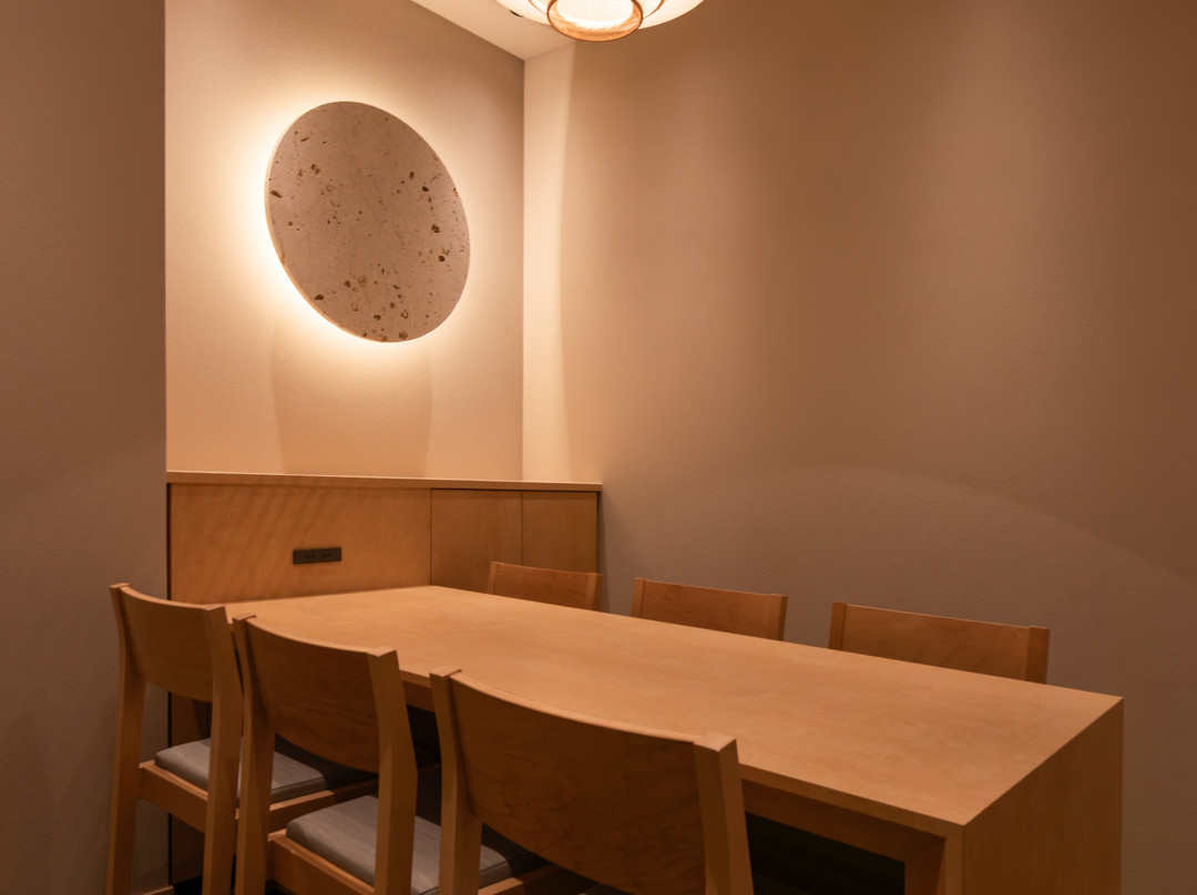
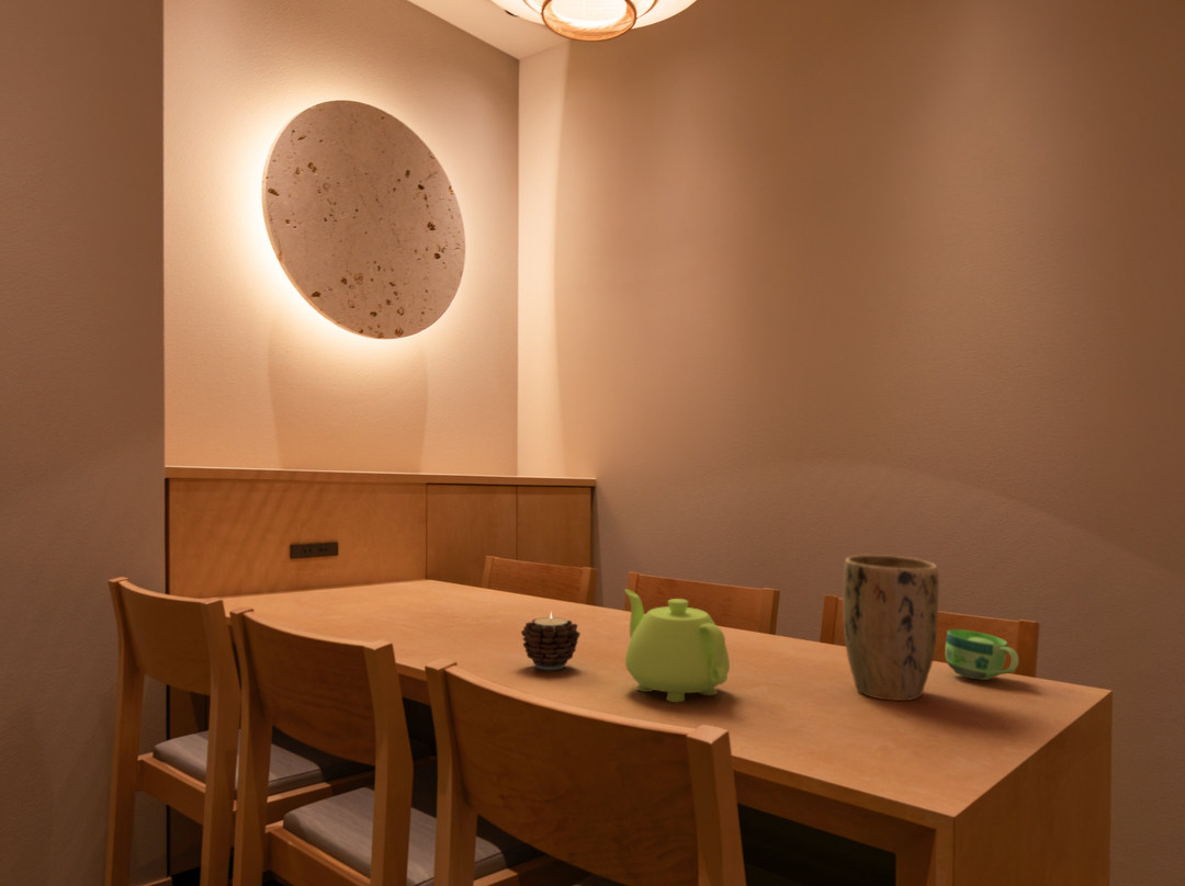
+ cup (984, 657)
+ plant pot (888, 626)
+ candle (550, 638)
+ teapot (673, 644)
